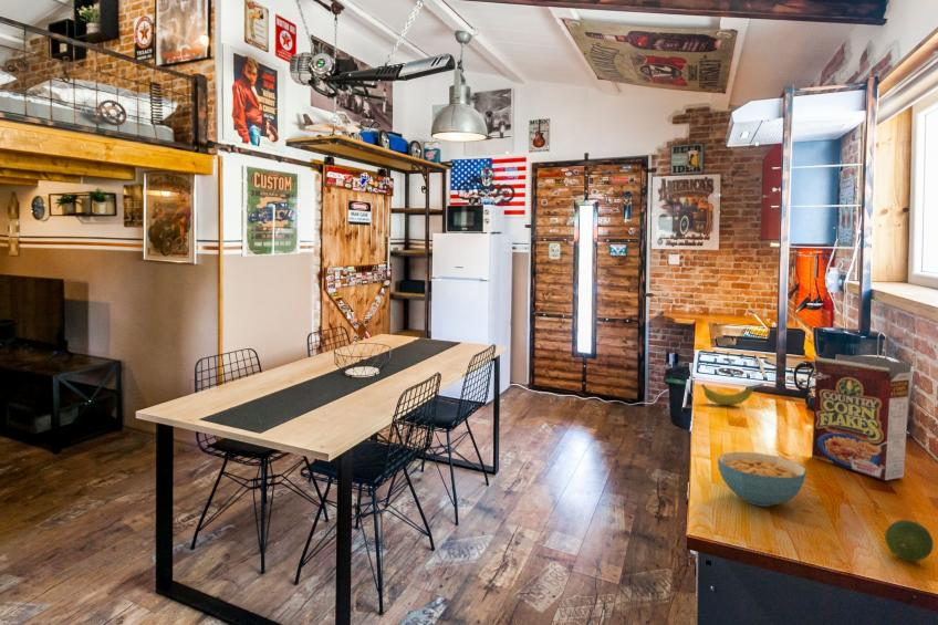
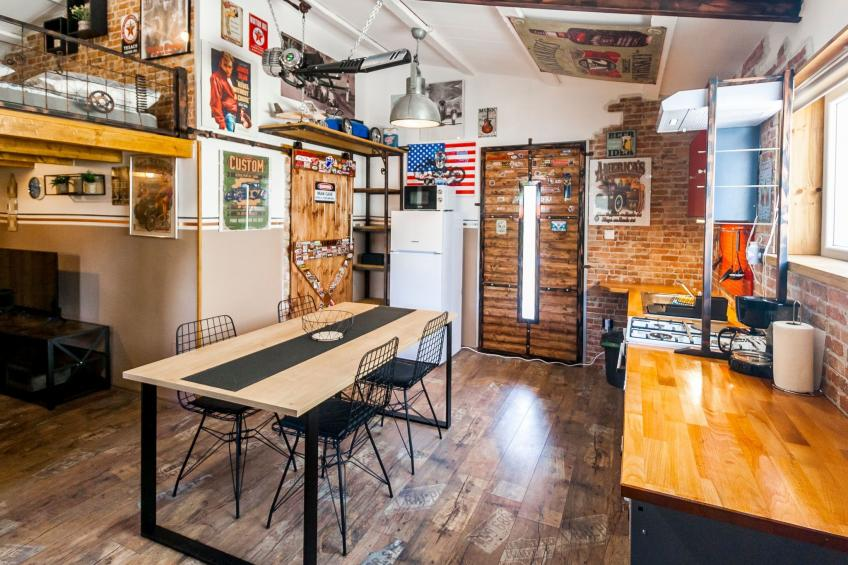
- cereal box (857, 412)
- banana (726, 395)
- cereal bowl (760, 482)
- fruit (908, 540)
